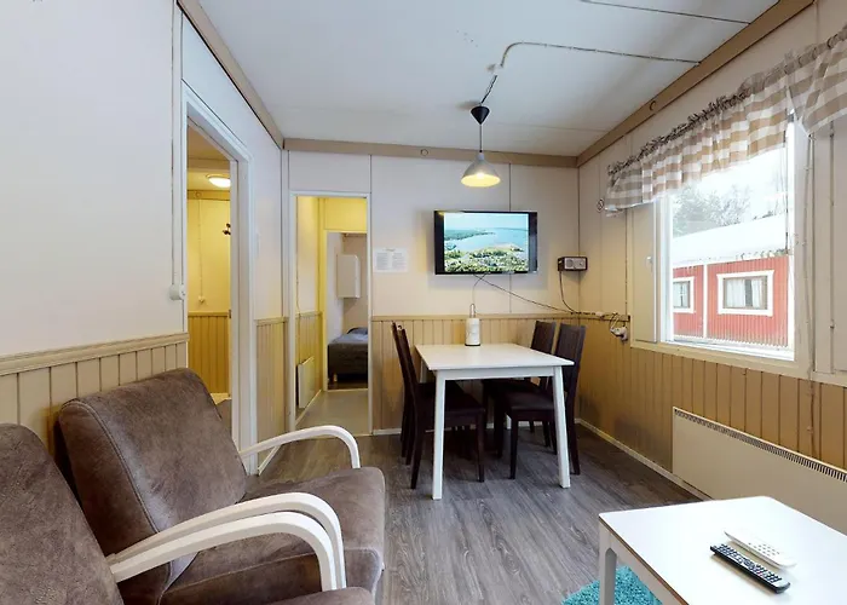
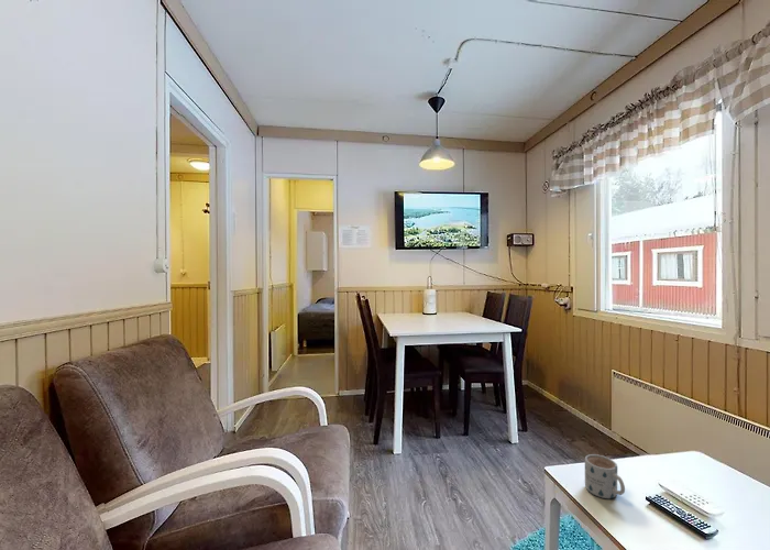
+ mug (605, 479)
